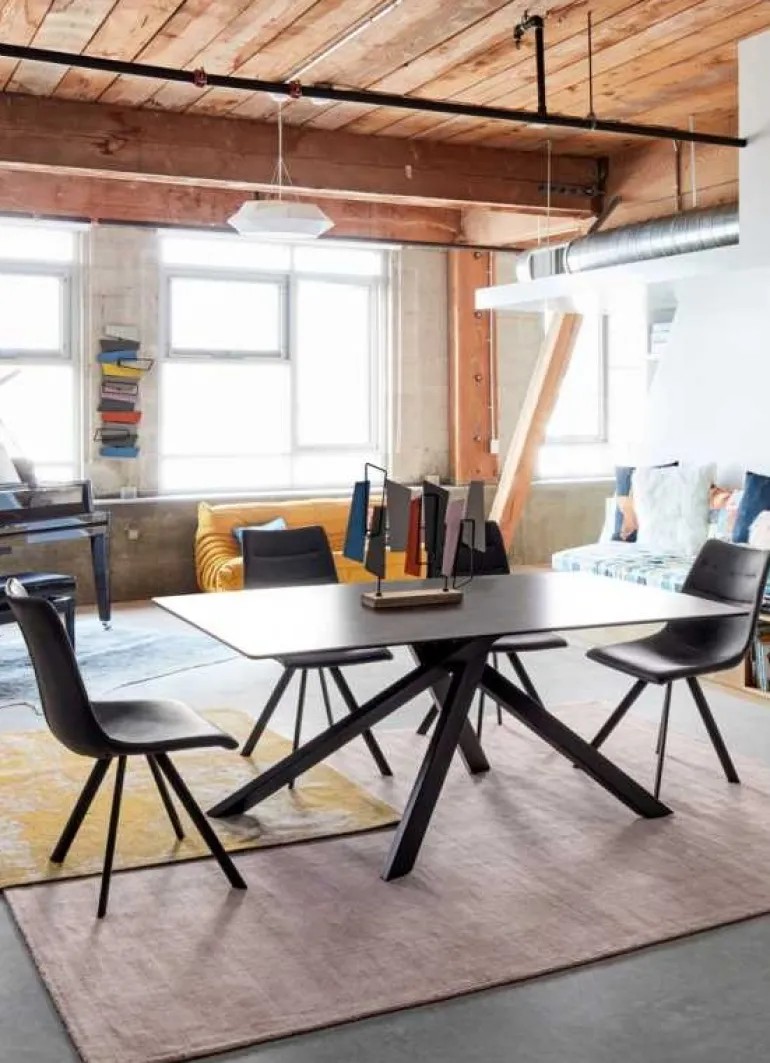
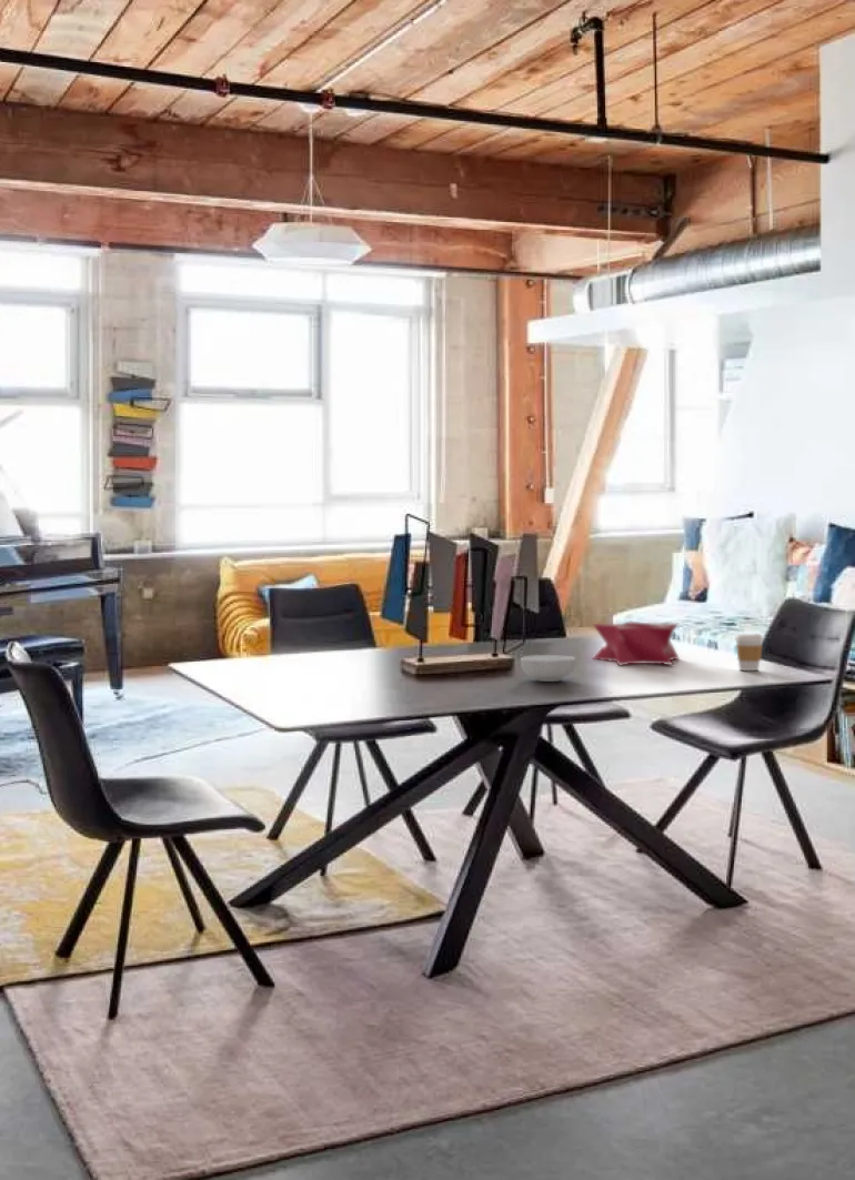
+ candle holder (642, 643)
+ cereal bowl (547, 668)
+ coffee cup (748, 650)
